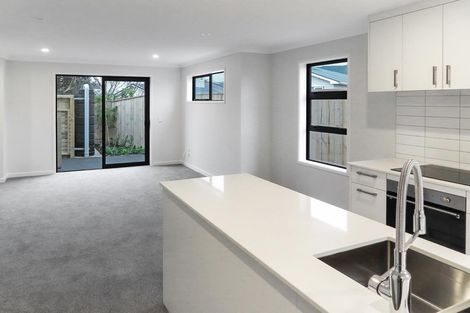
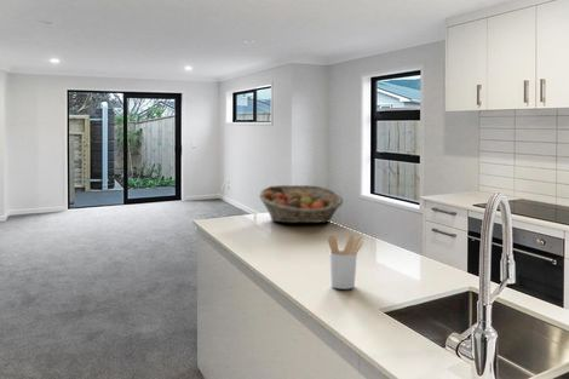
+ fruit basket (300, 202)
+ utensil holder (346, 260)
